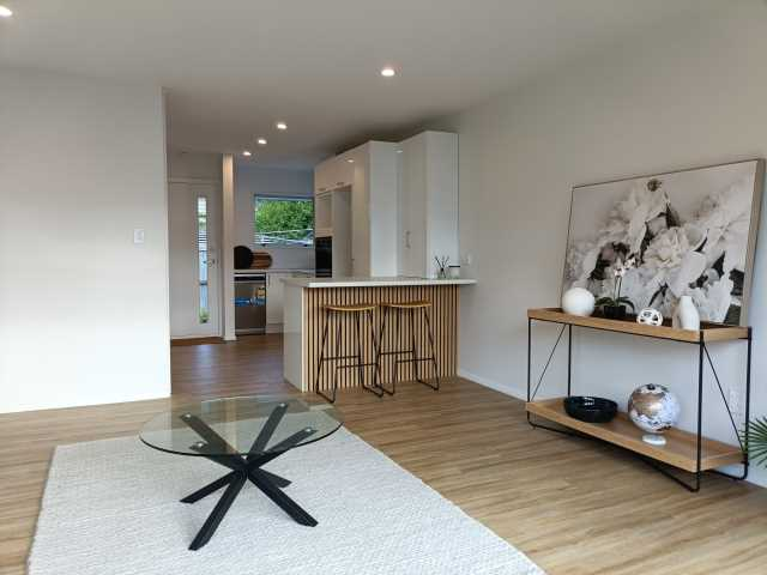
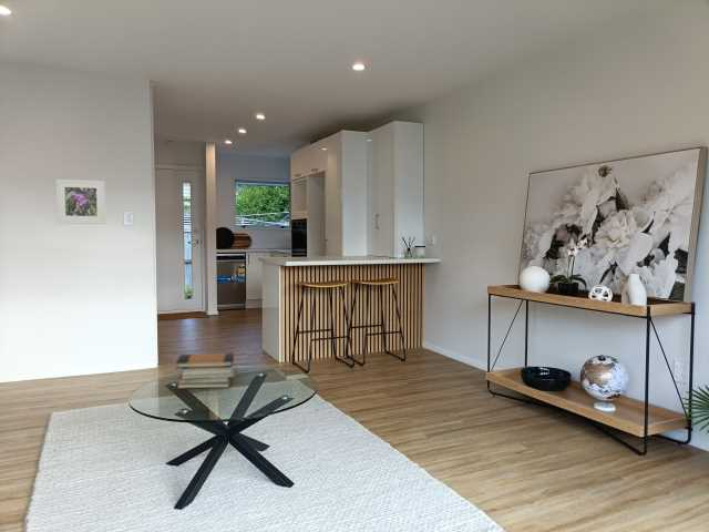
+ book stack (206, 370)
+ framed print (81, 202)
